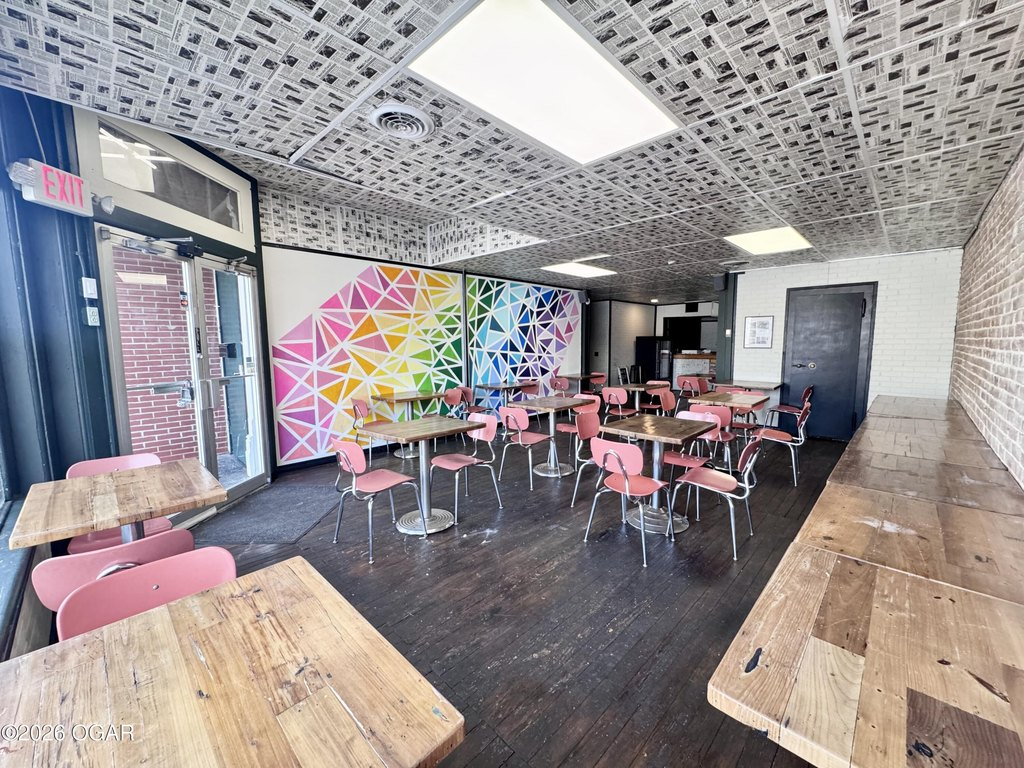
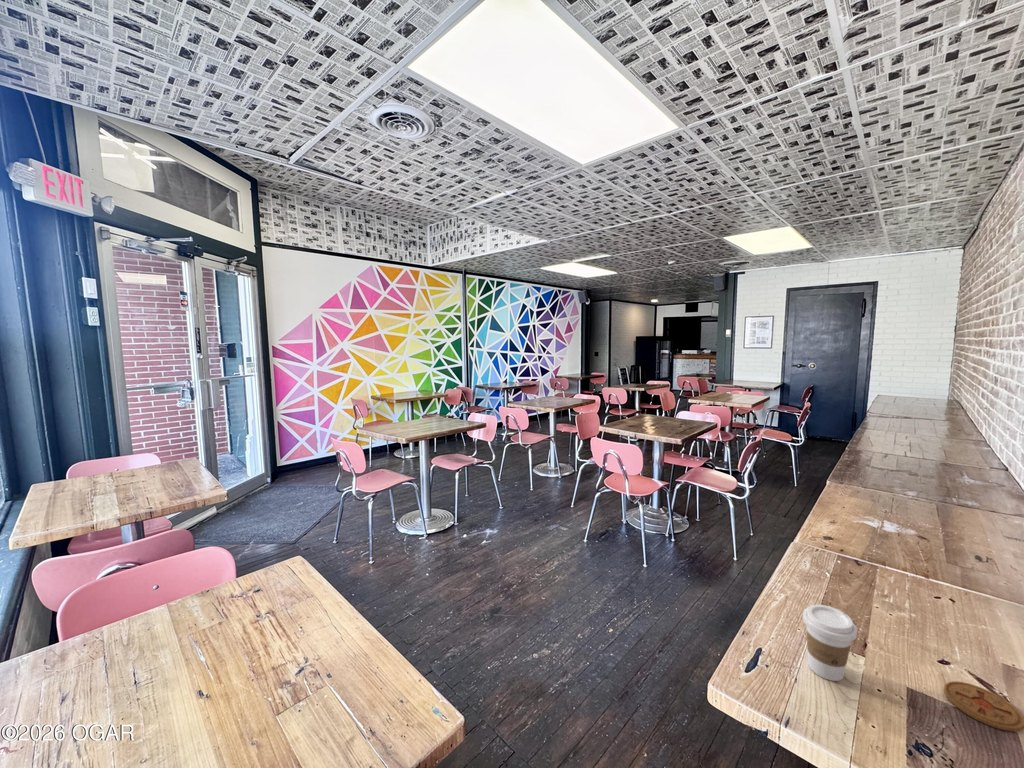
+ coaster (982, 704)
+ coffee cup (827, 642)
